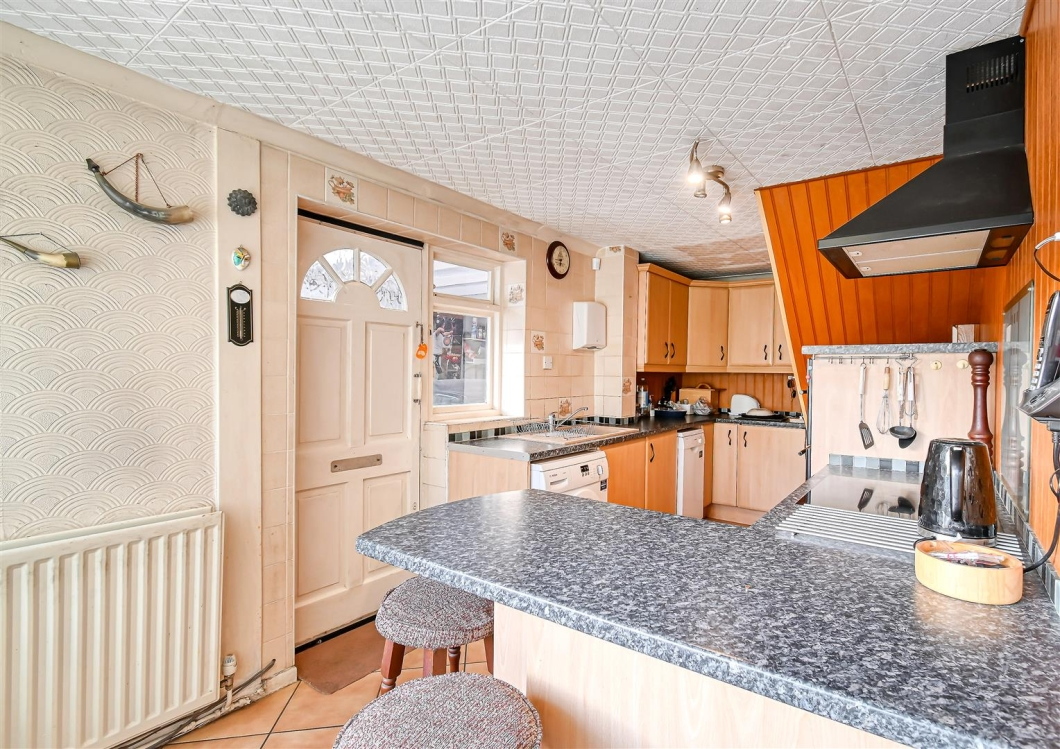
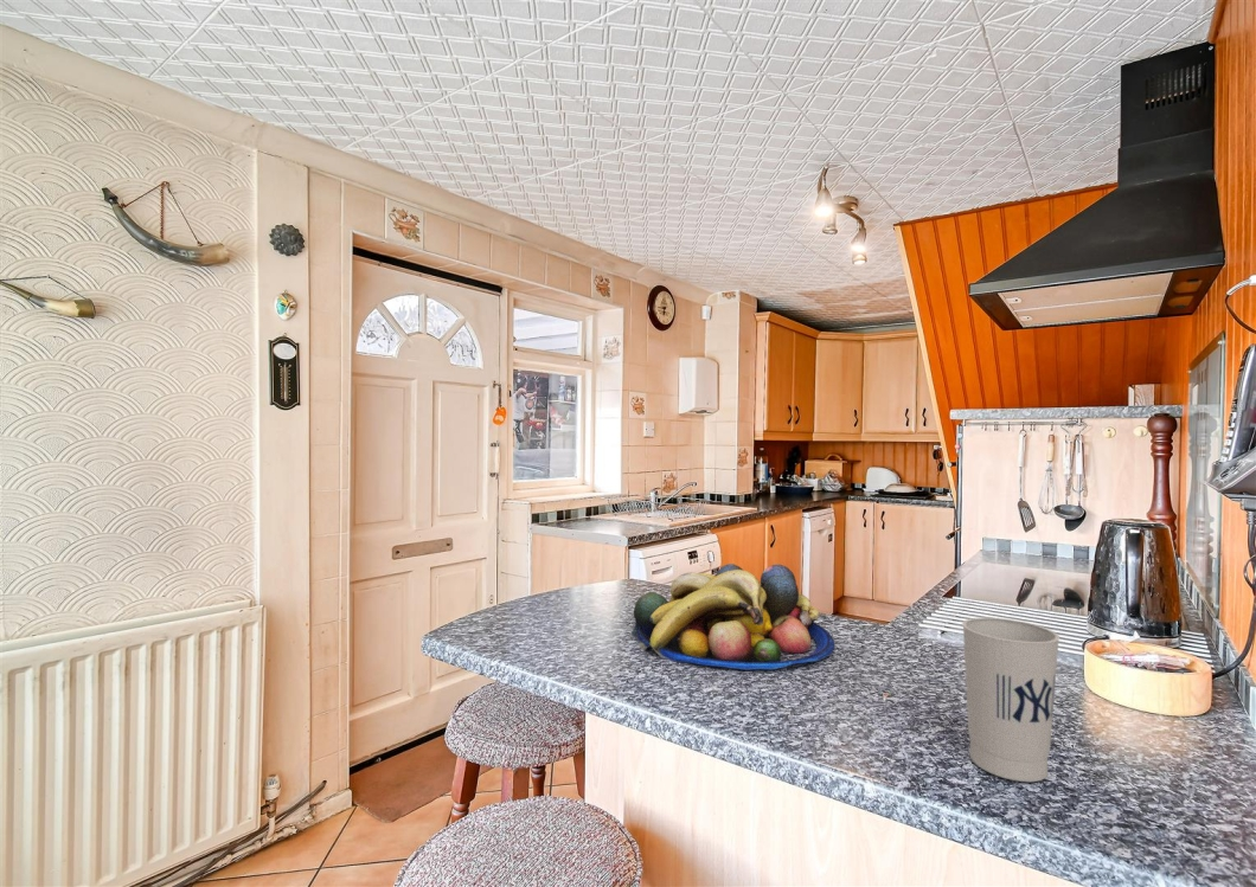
+ cup (1008, 696)
+ fruit bowl (732, 602)
